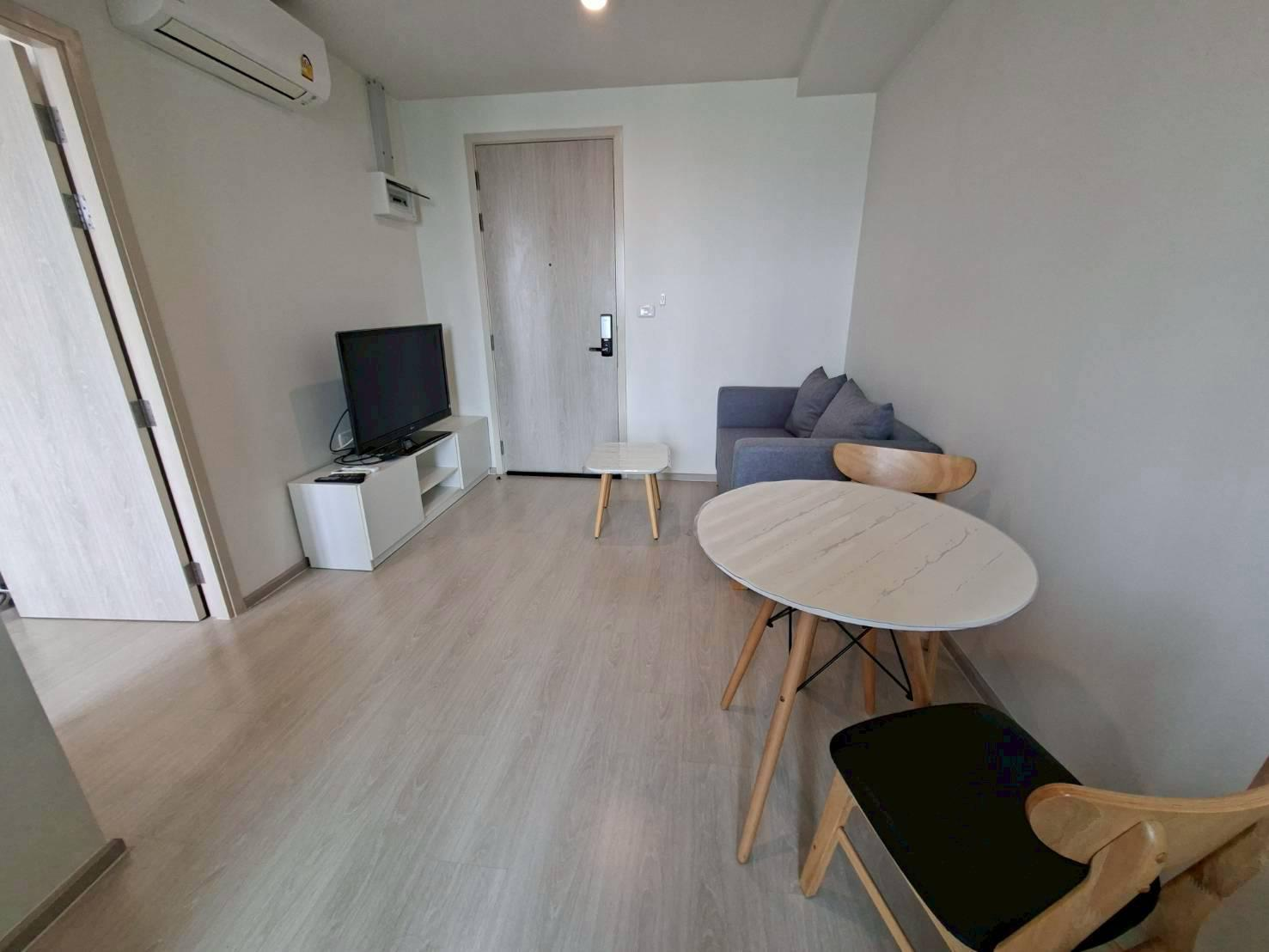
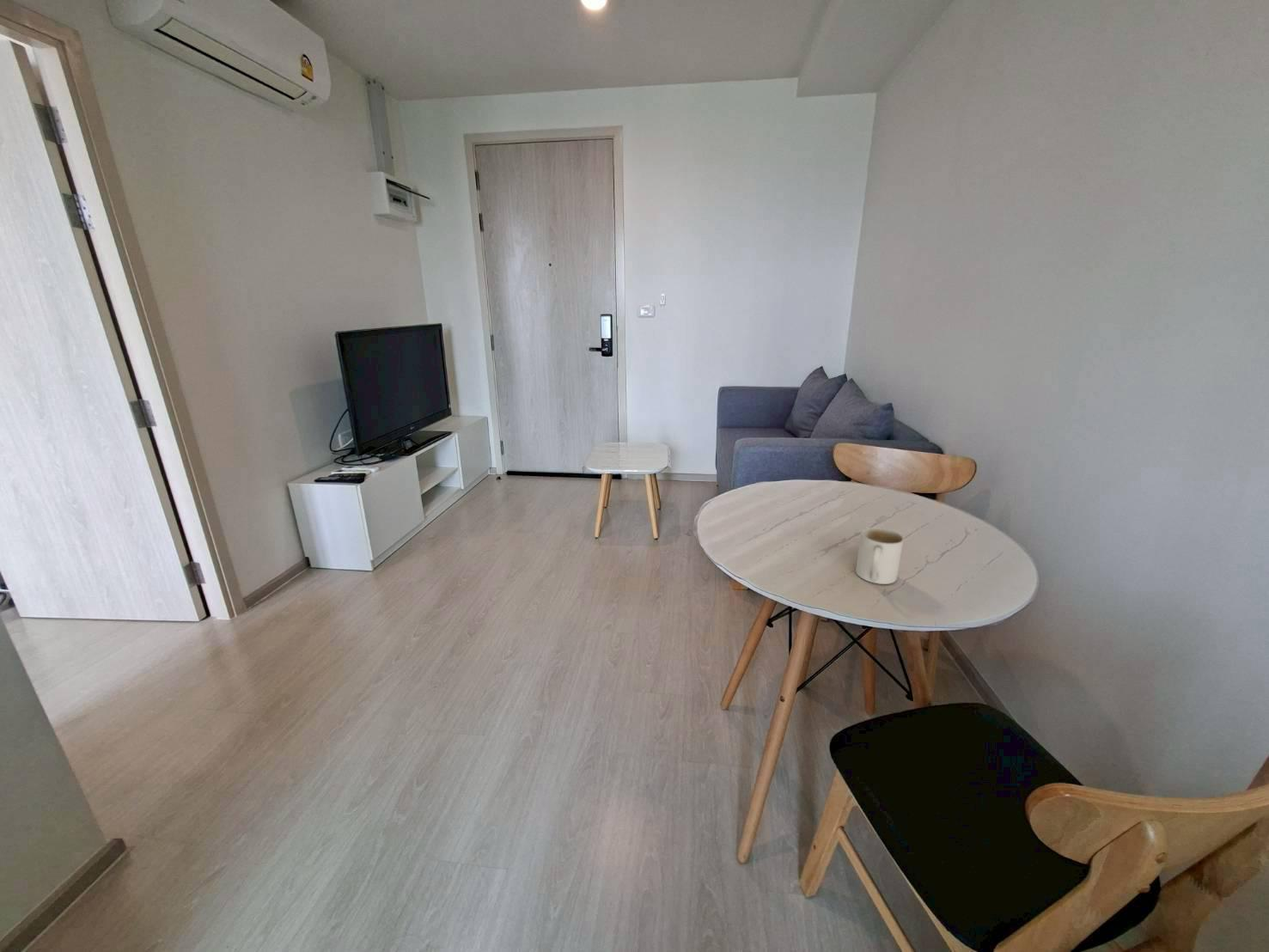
+ mug (877, 558)
